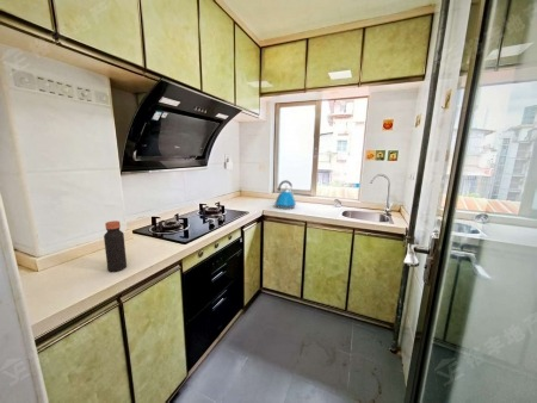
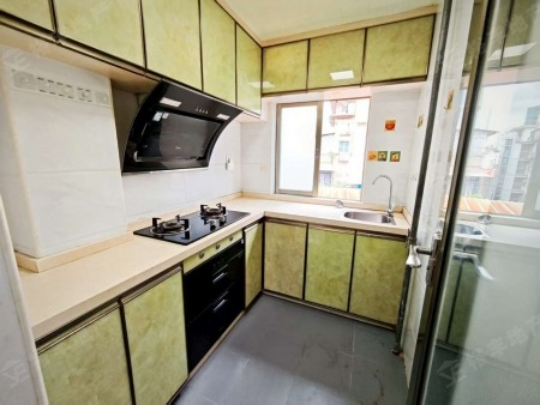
- kettle (284, 193)
- bottle (115, 246)
